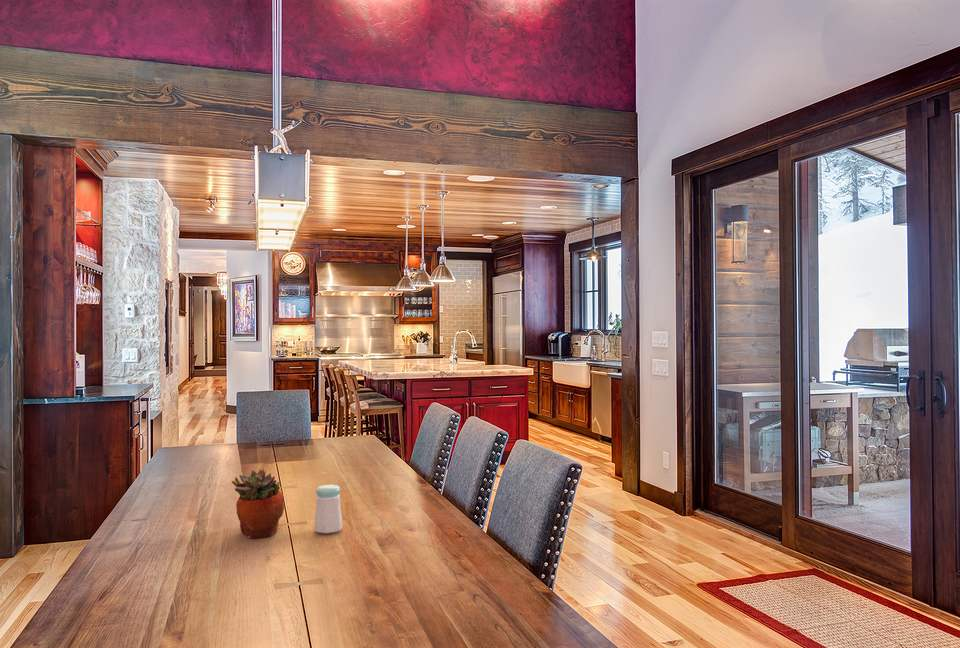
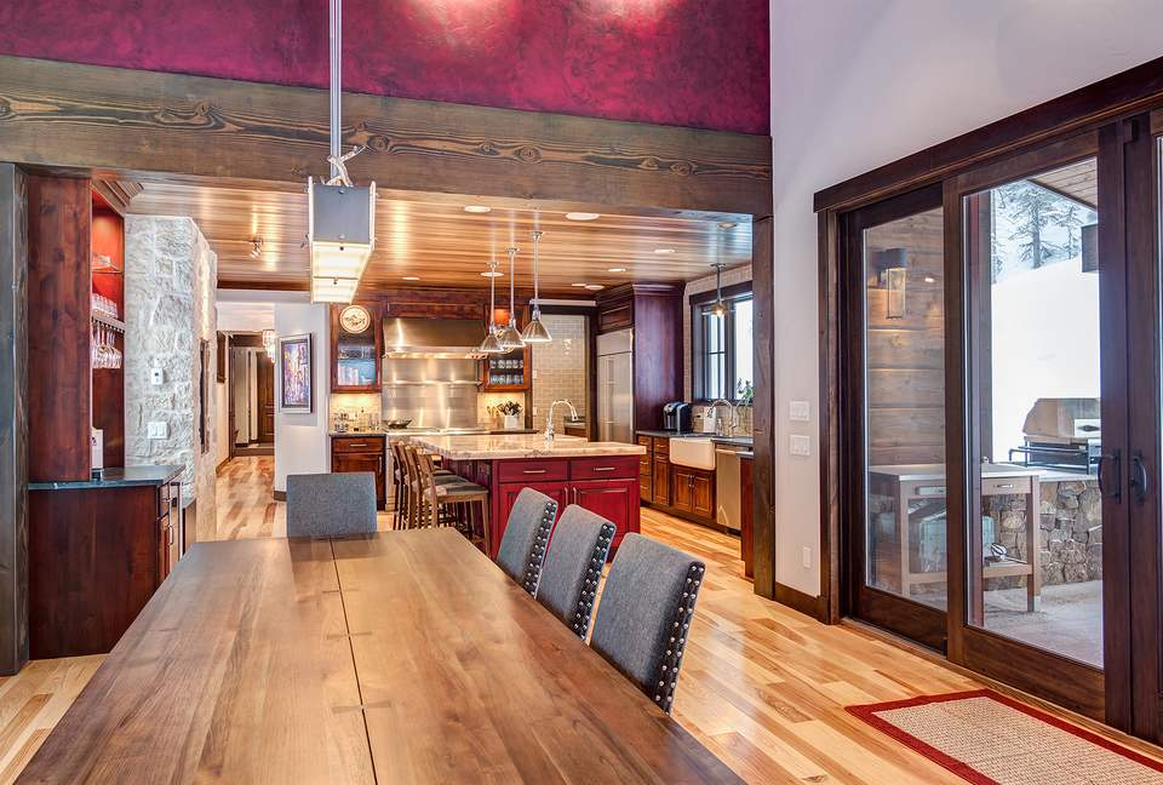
- salt shaker (328, 508)
- succulent planter (257, 500)
